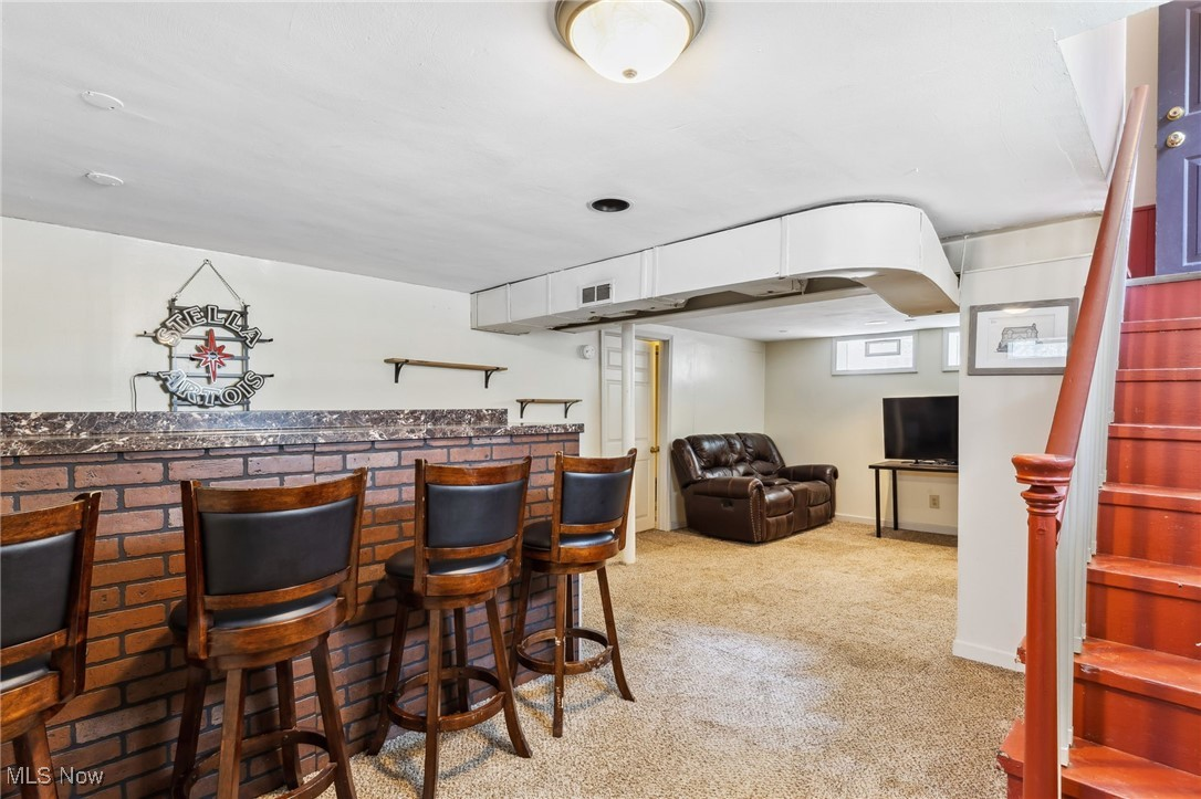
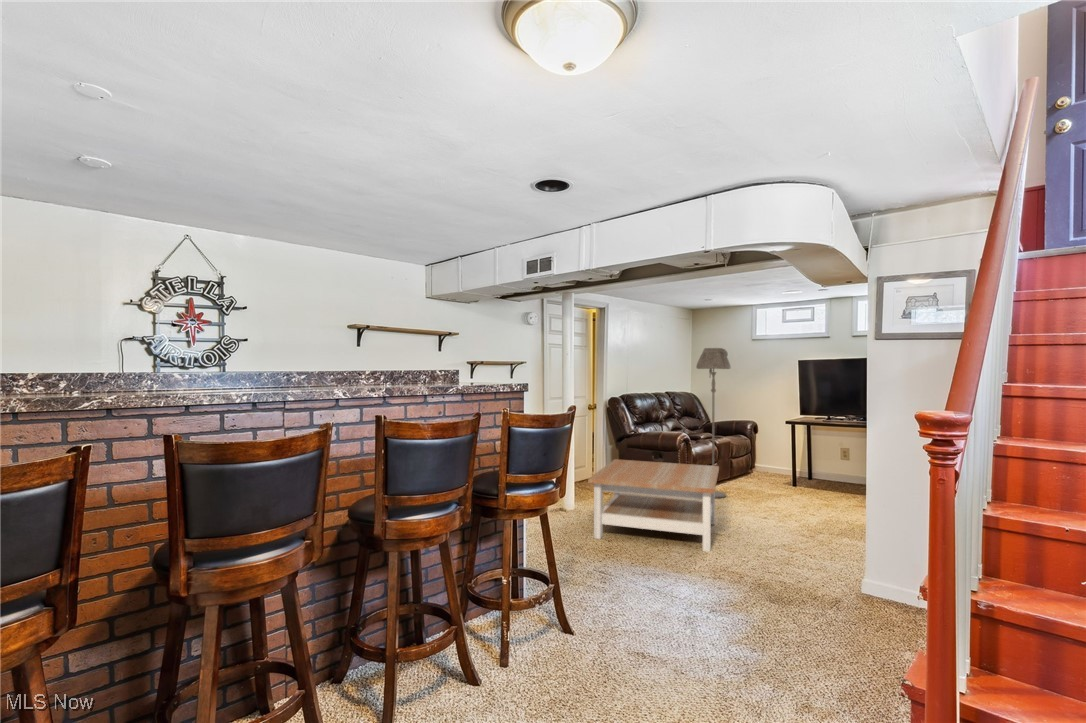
+ coffee table (657, 500)
+ floor lamp (713, 421)
